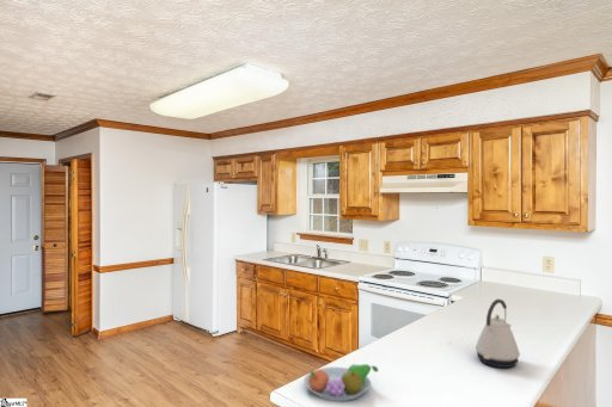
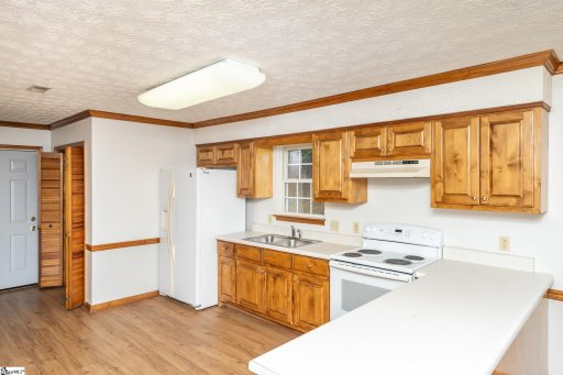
- fruit bowl (339, 375)
- kettle (497, 329)
